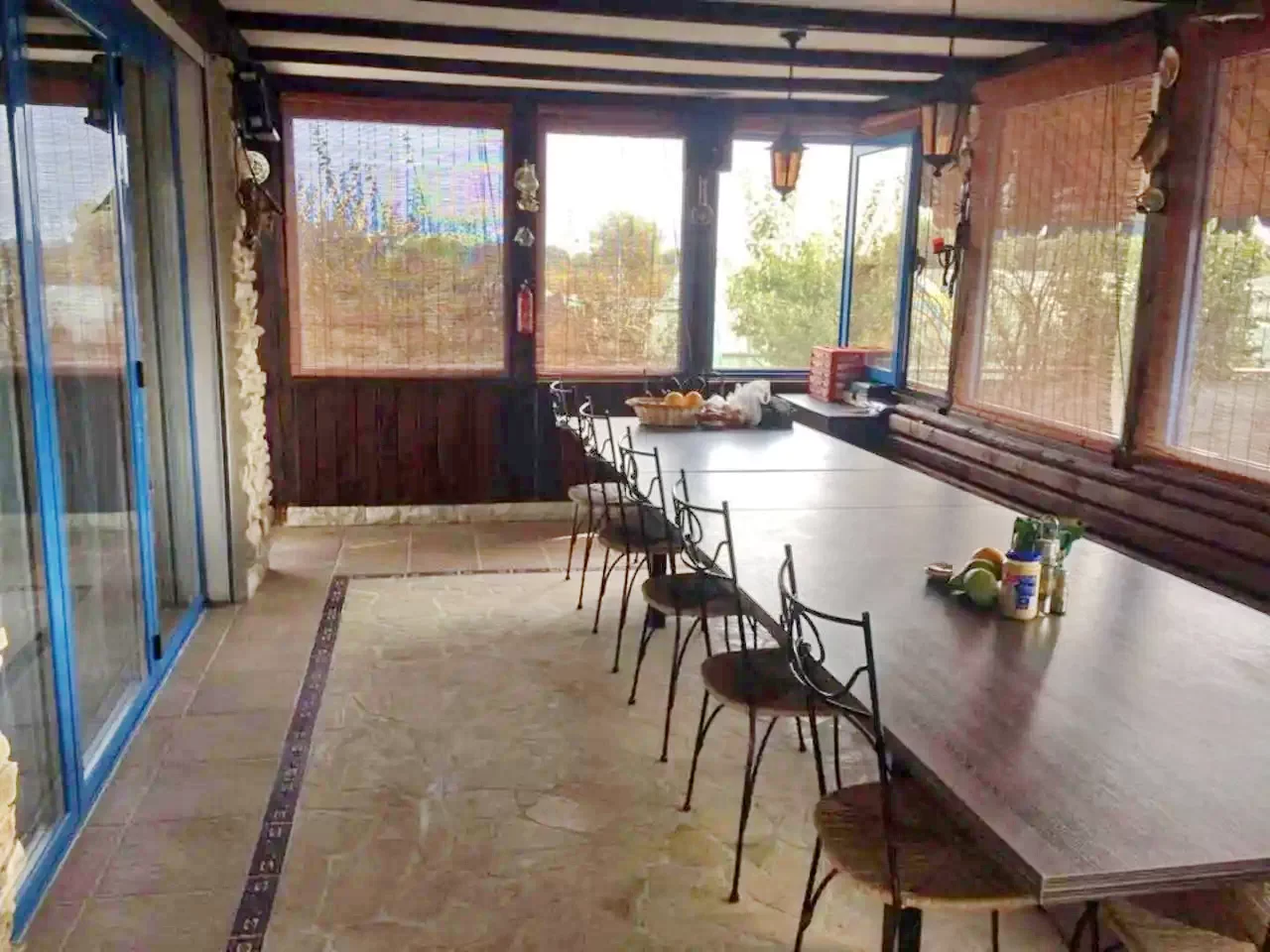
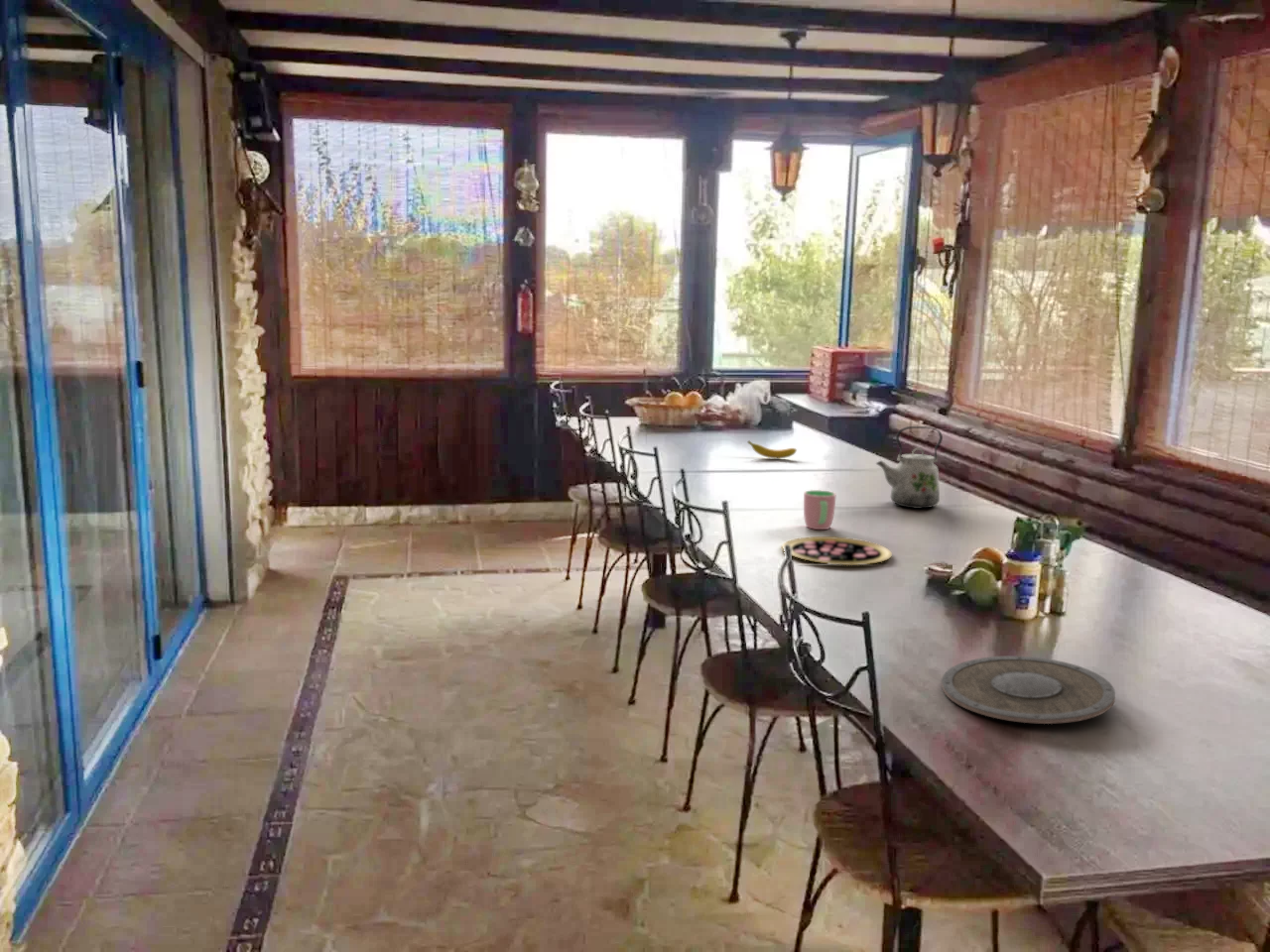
+ pizza (835, 550)
+ kettle (908, 466)
+ cup (820, 511)
+ banana (771, 449)
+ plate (1026, 686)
